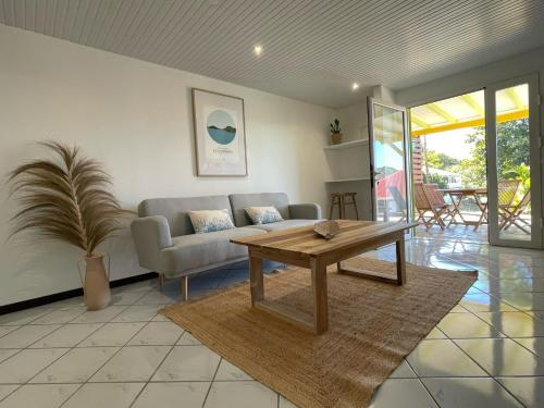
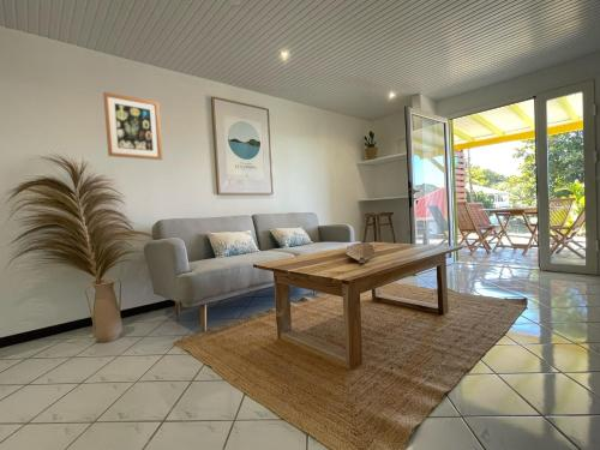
+ wall art (134, 127)
